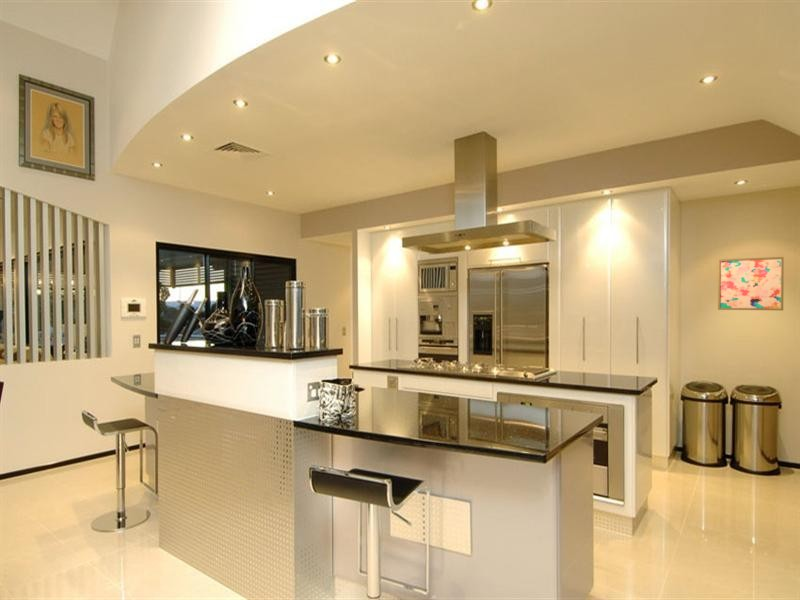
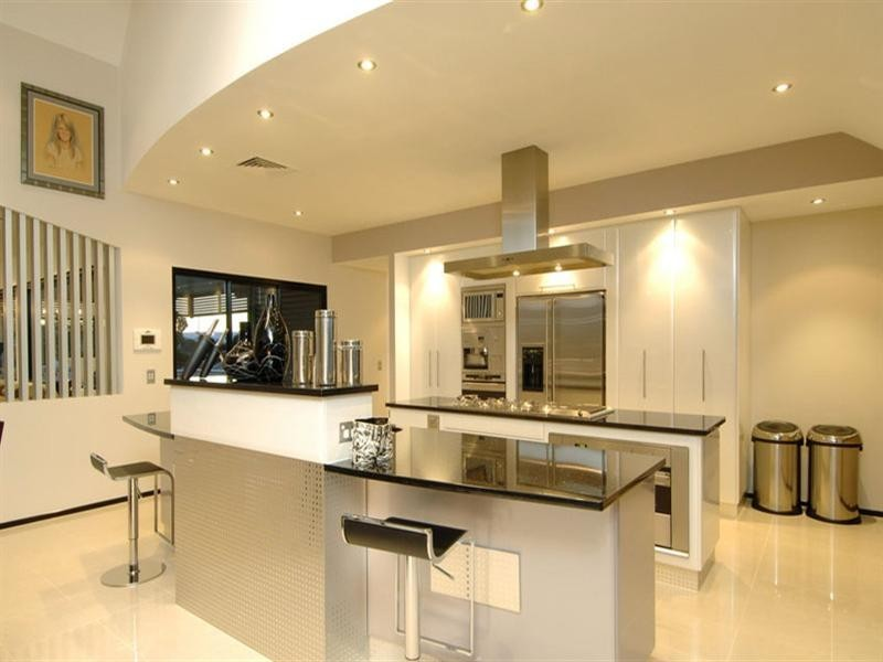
- wall art (749, 284)
